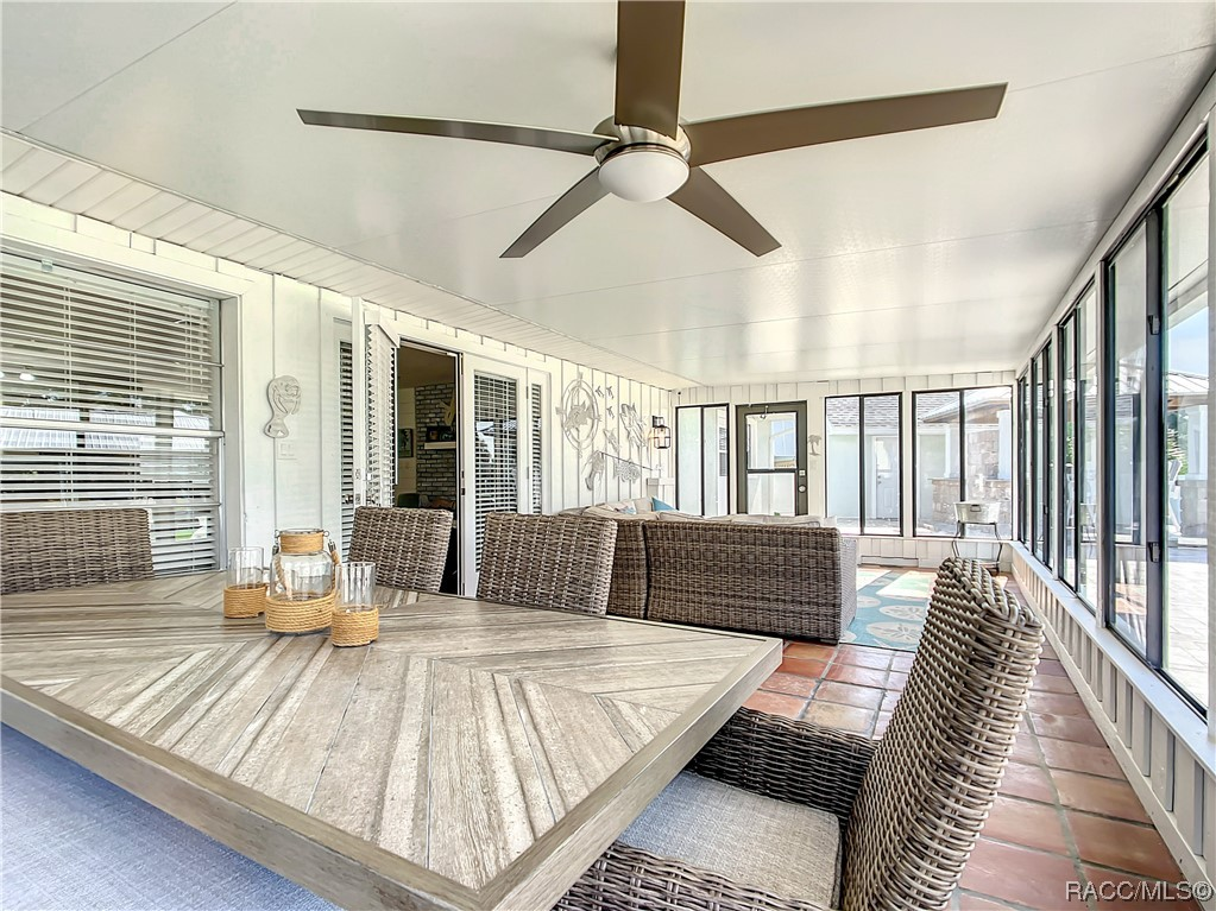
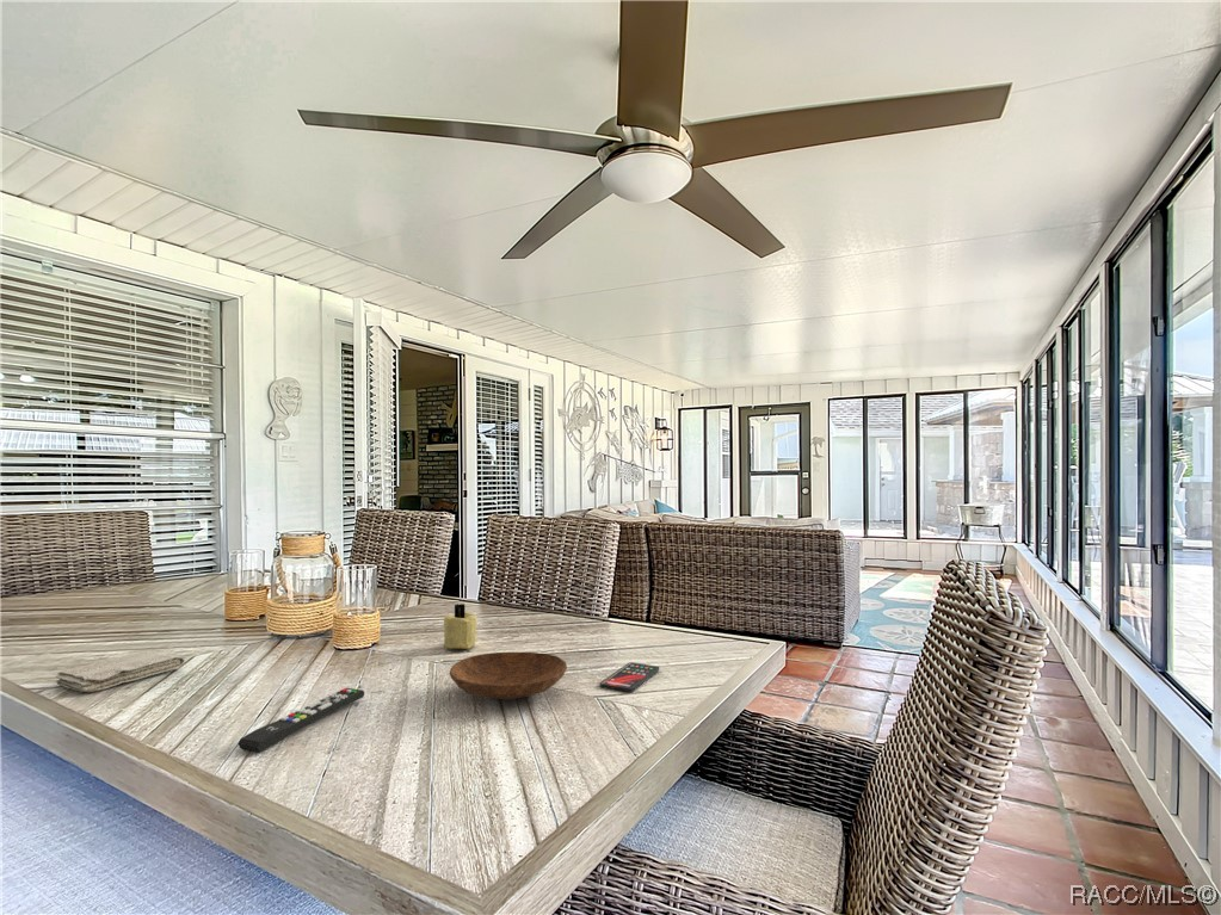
+ candle (460, 625)
+ washcloth (121, 668)
+ smartphone (630, 675)
+ remote control (307, 716)
+ bowl (508, 679)
